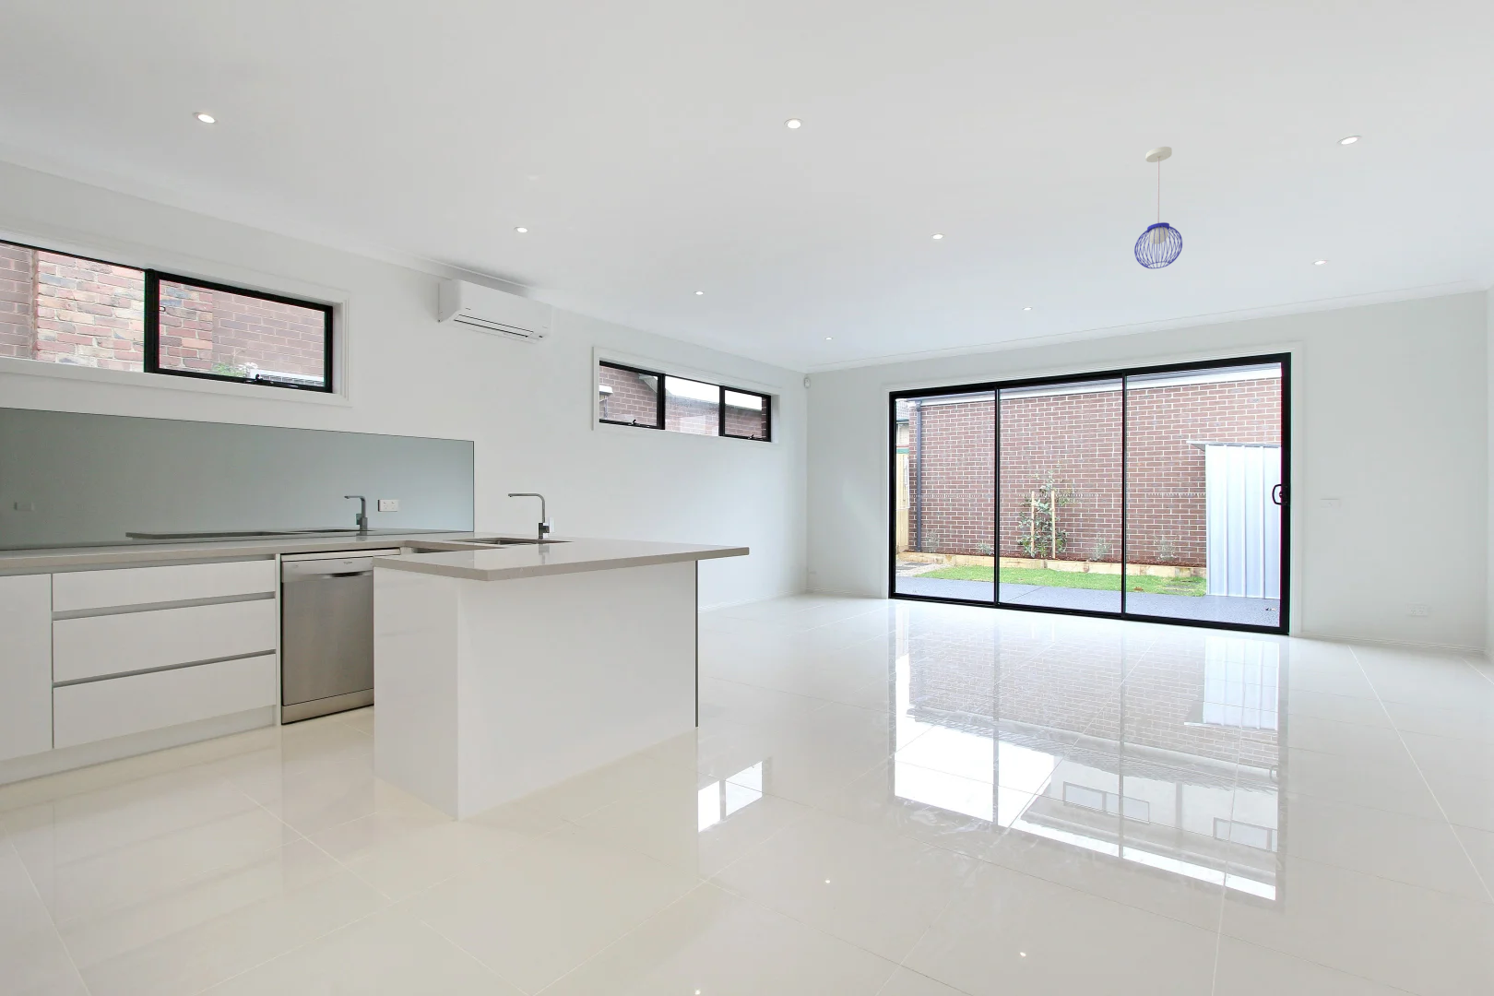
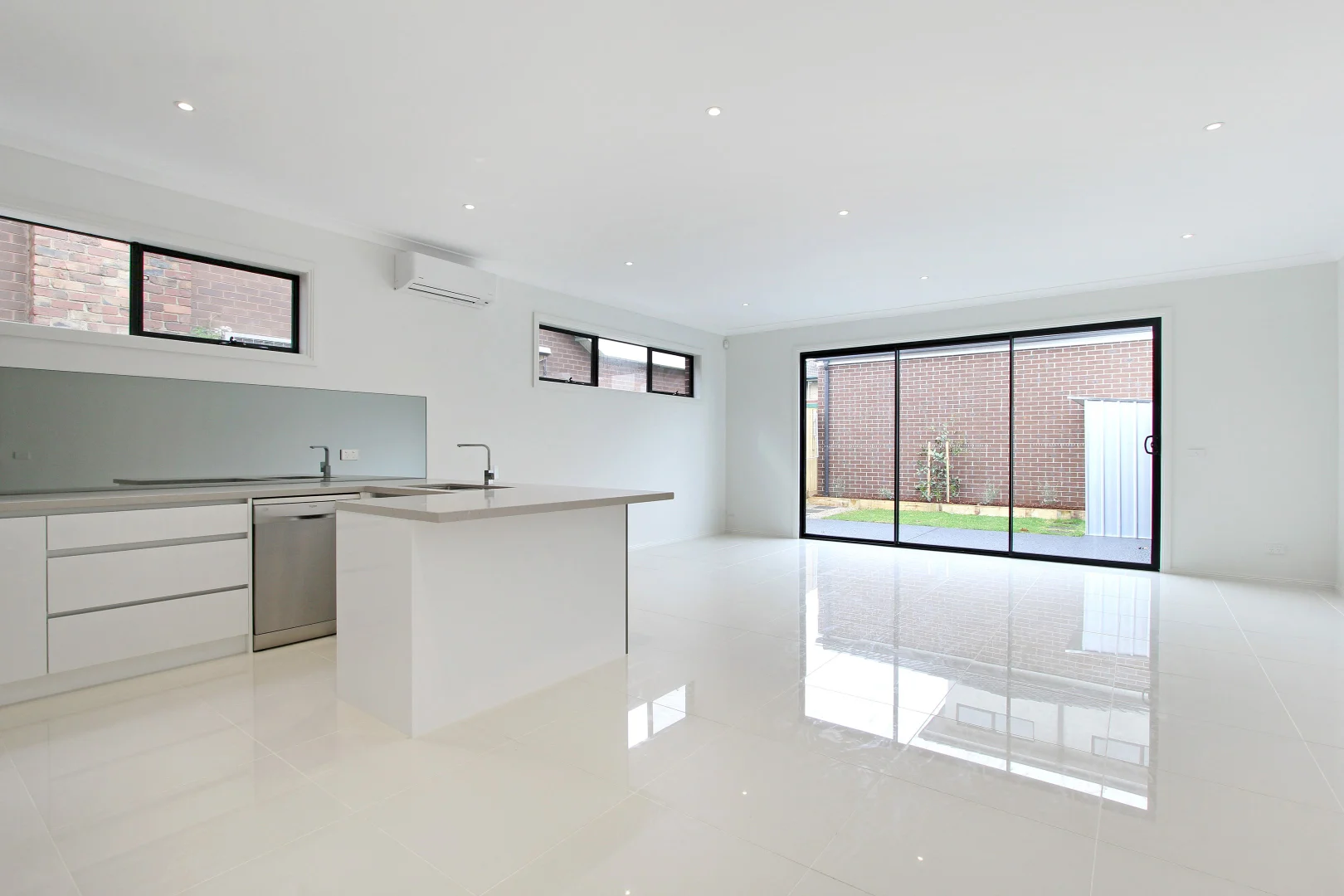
- pendant light (1158, 208)
